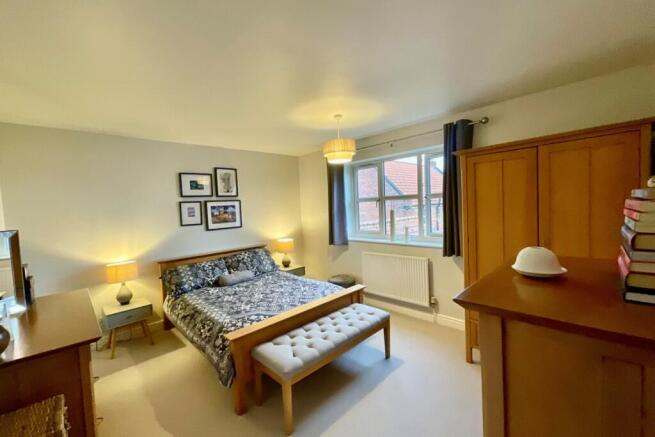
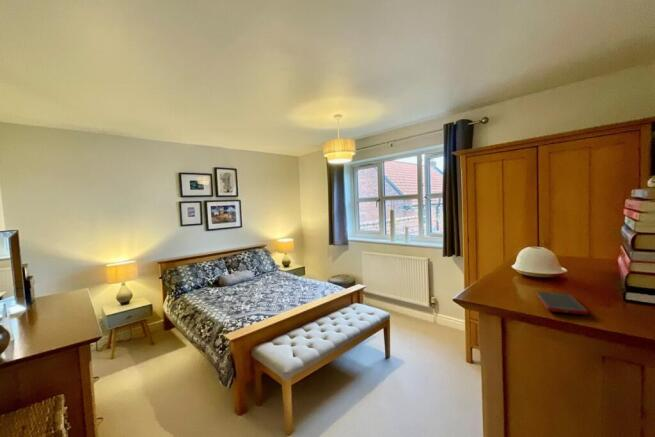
+ cell phone (559, 302)
